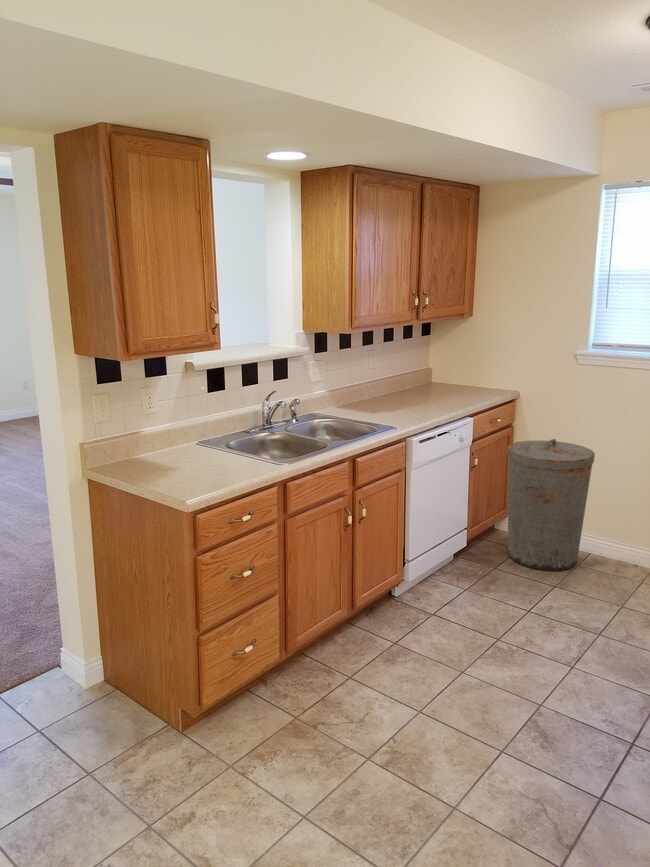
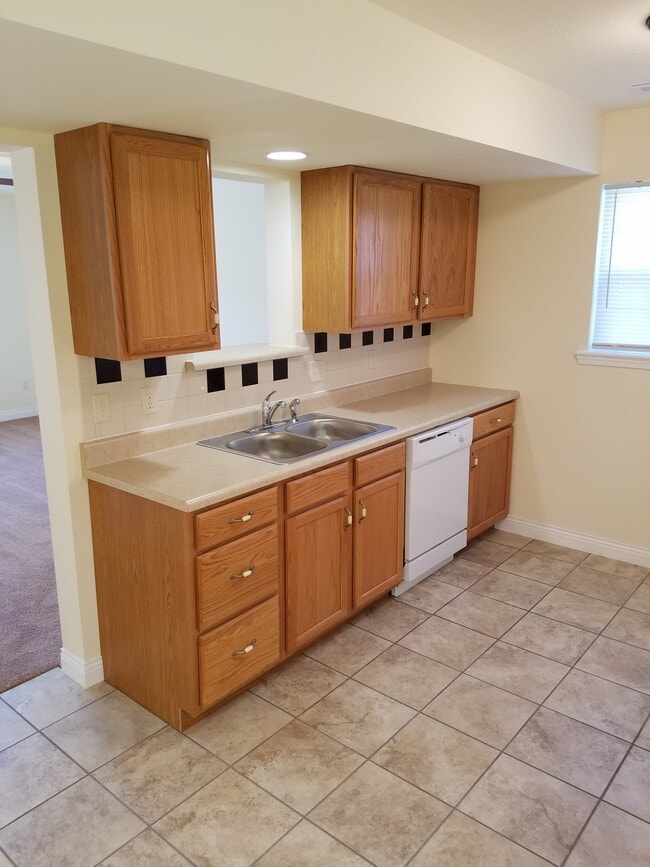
- trash can (546, 499)
